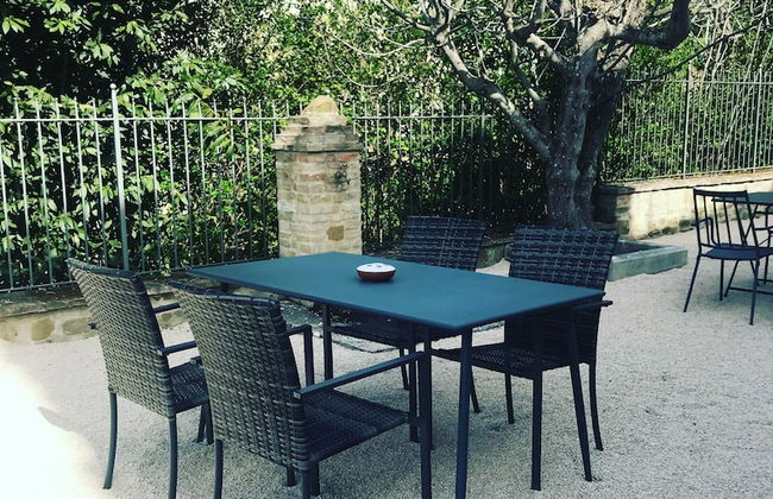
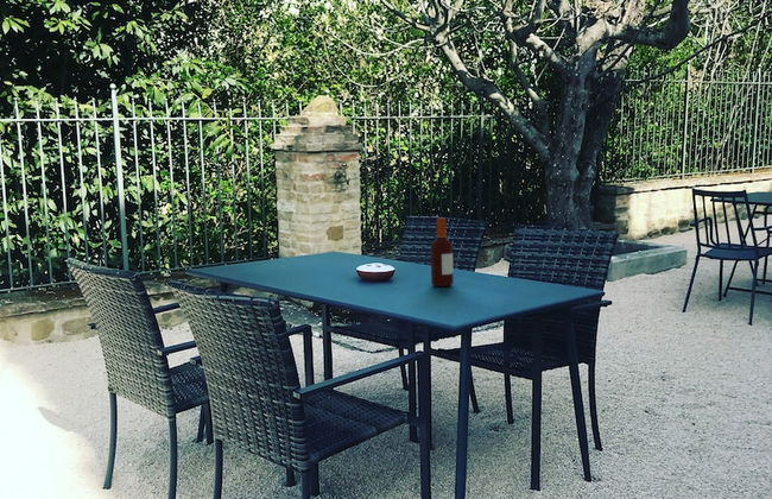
+ bottle (442, 252)
